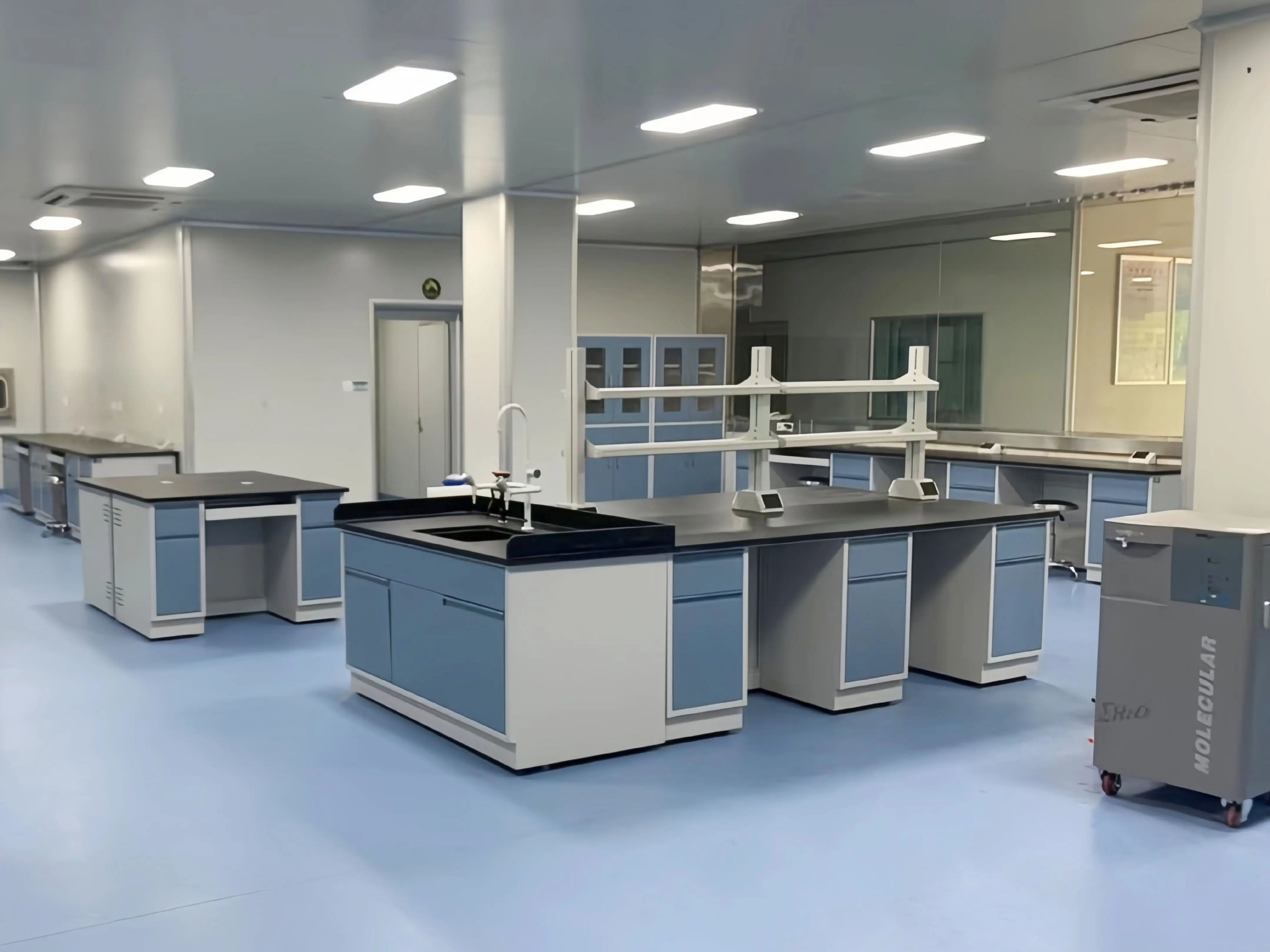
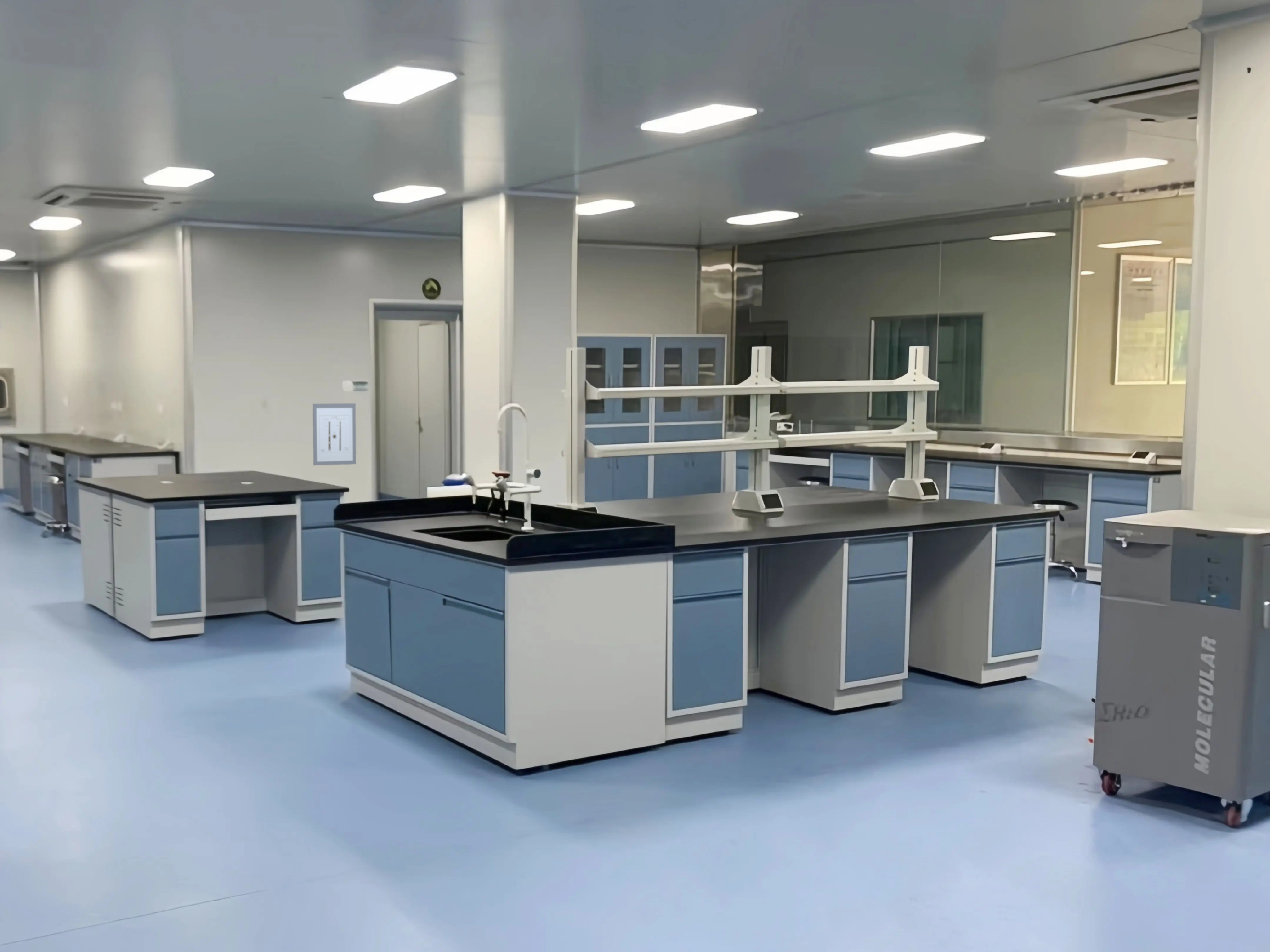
+ wall art (335, 434)
